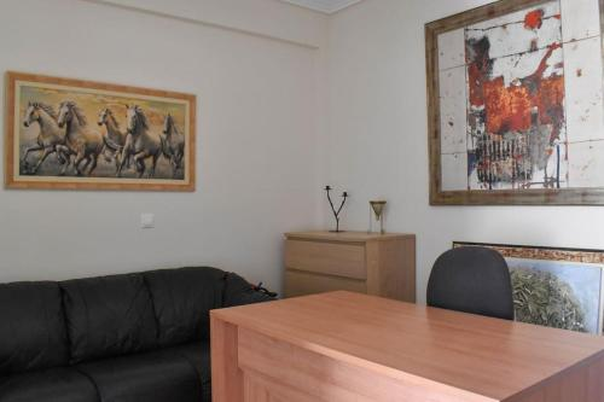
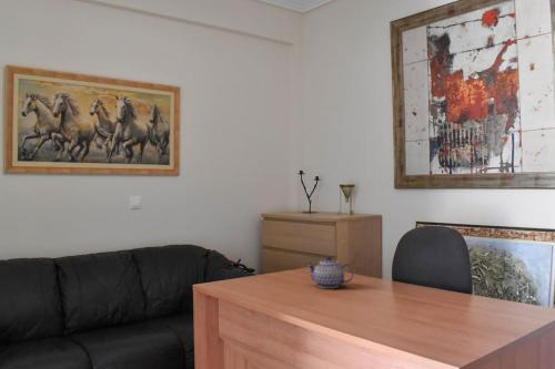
+ teapot (329, 270)
